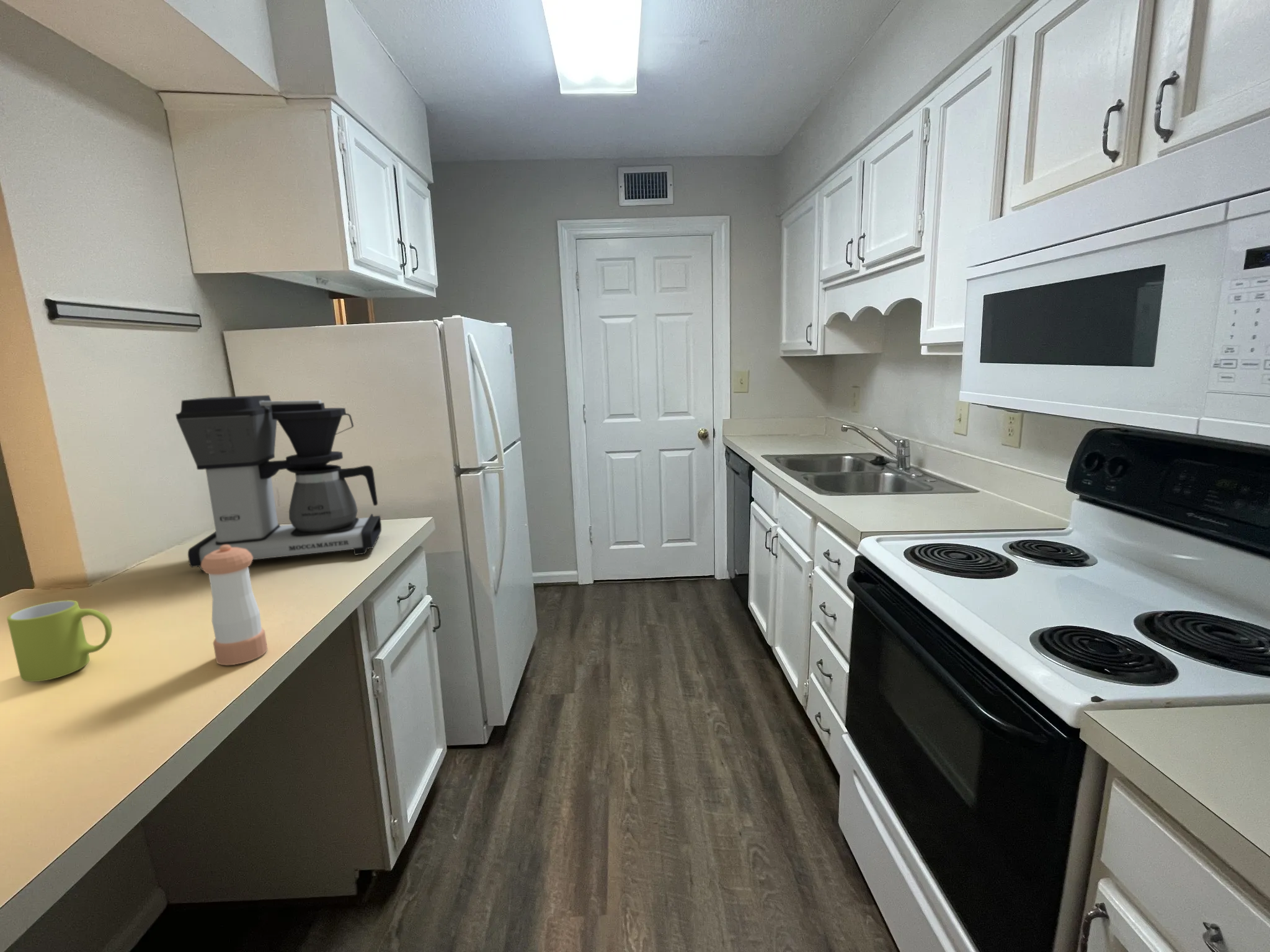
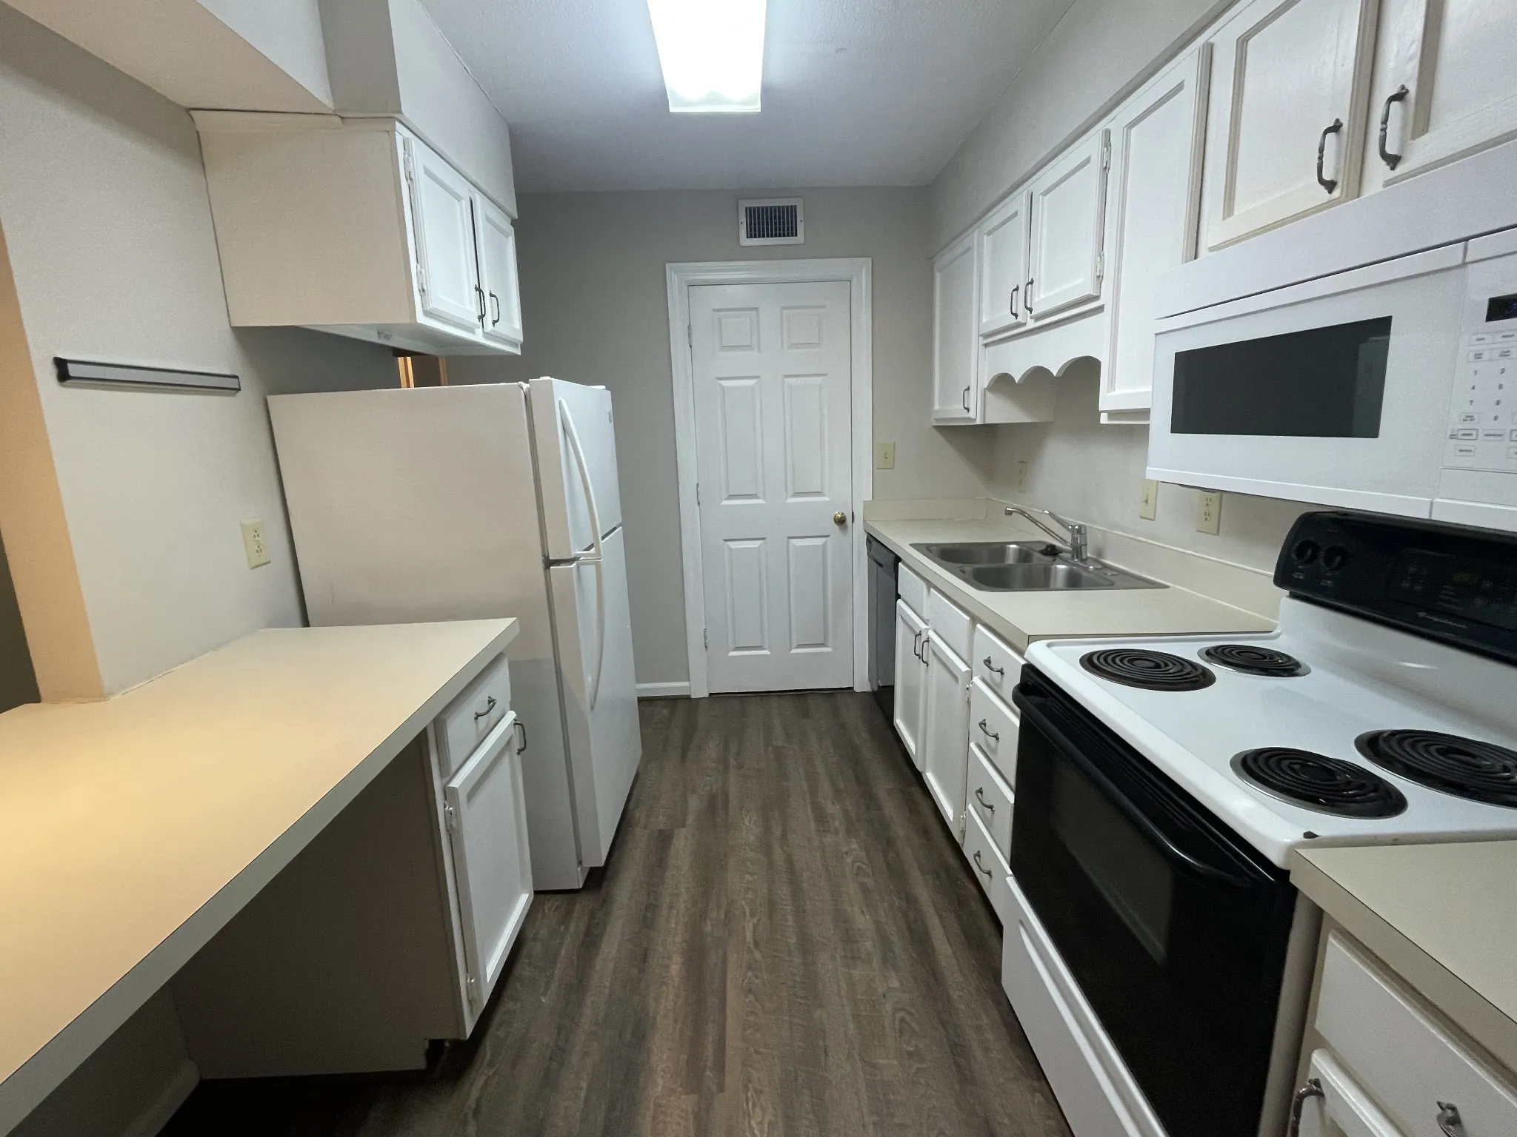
- mug (65, 638)
- coffee maker (289, 471)
- pepper shaker (233, 601)
